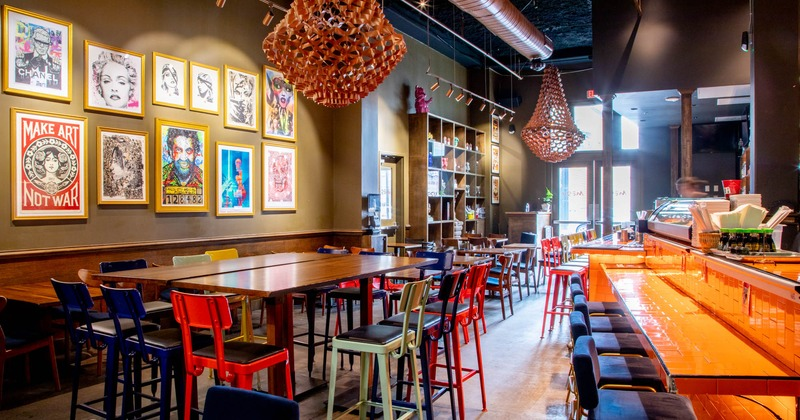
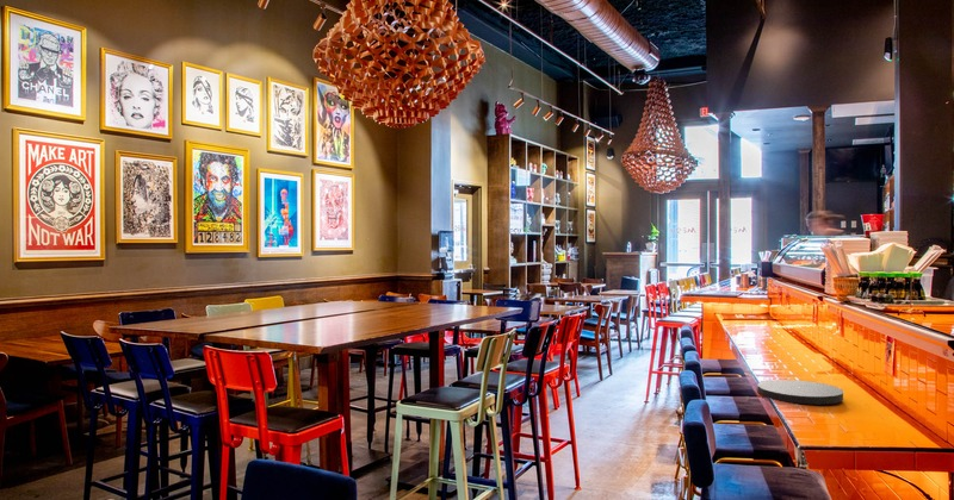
+ plate (799, 390)
